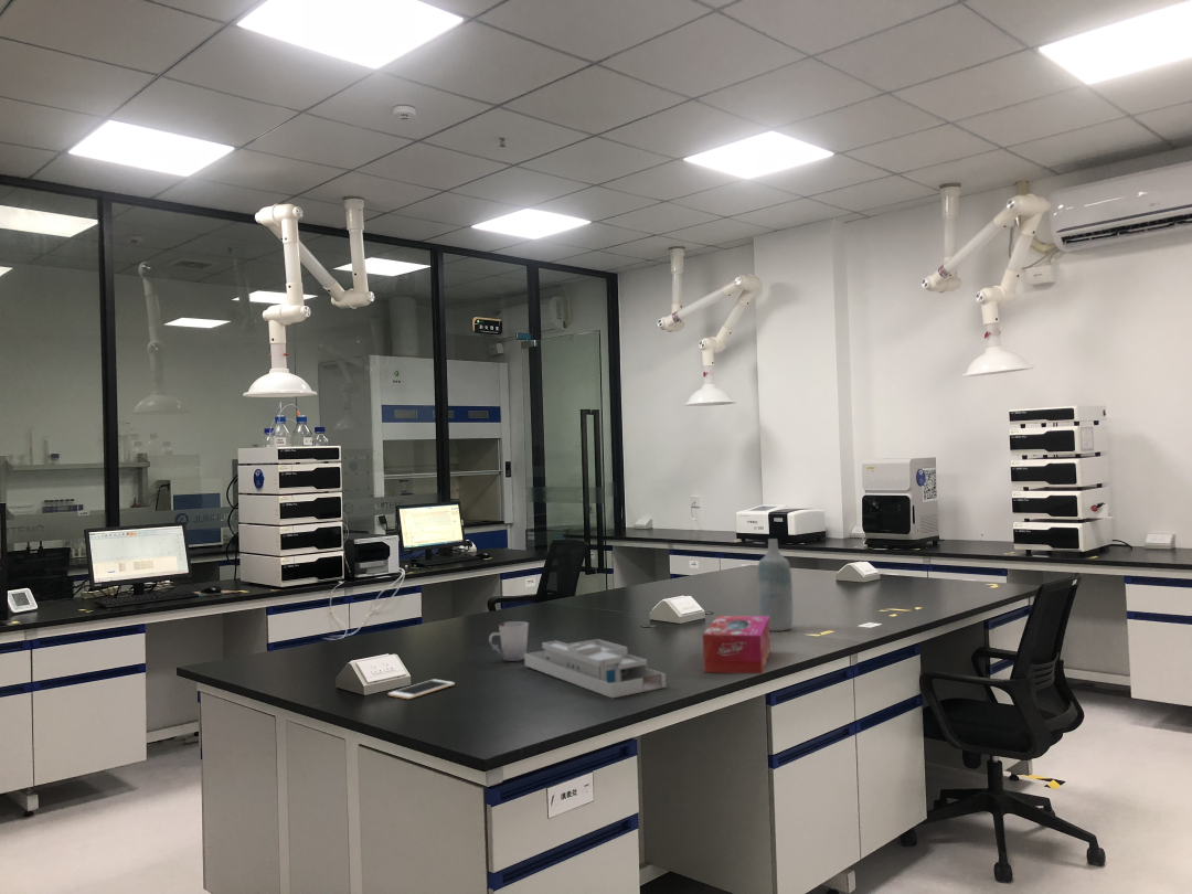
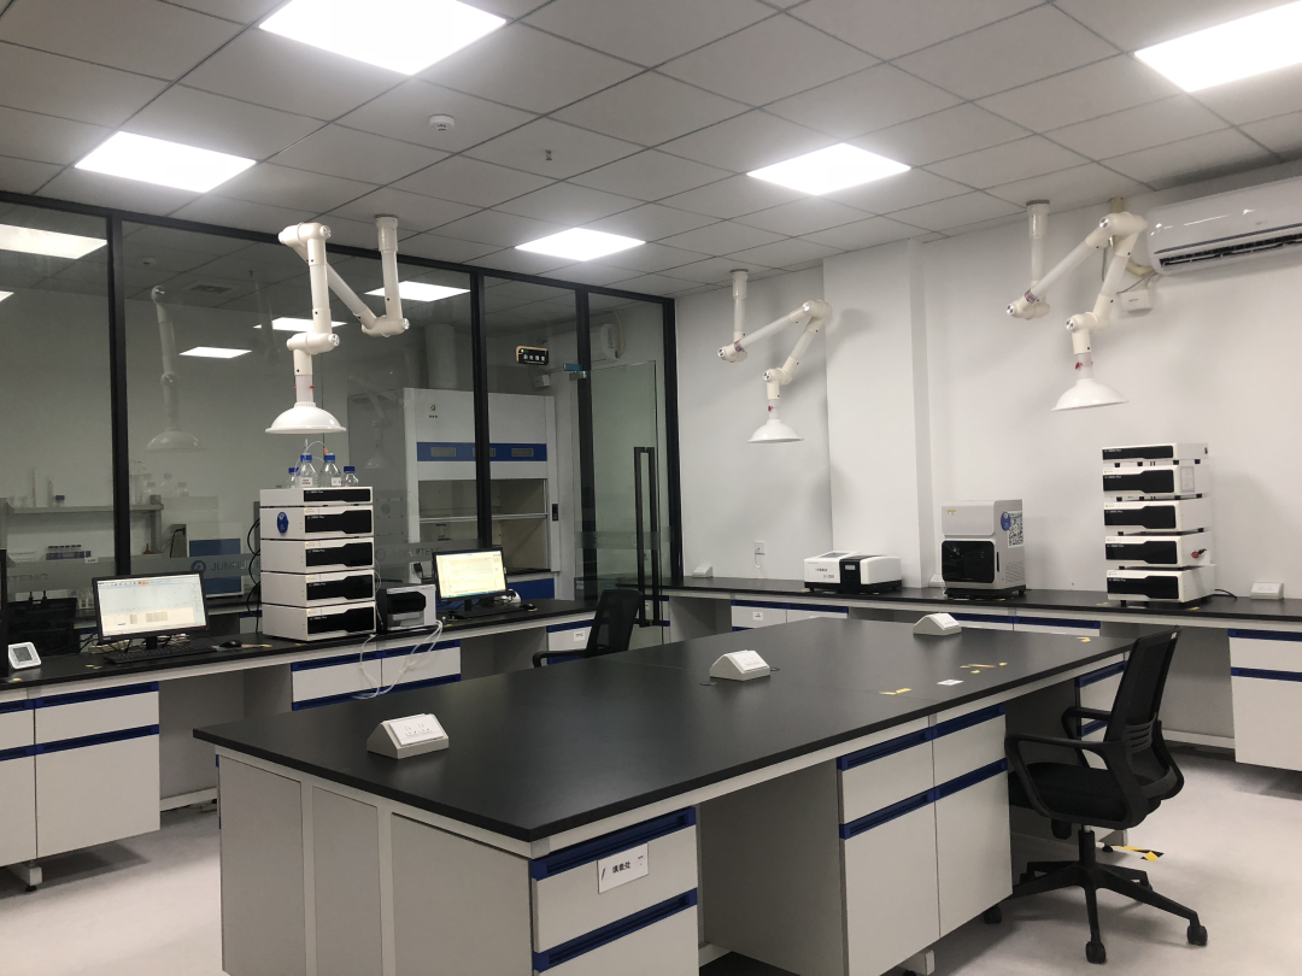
- bottle (774, 583)
- desk organizer (589, 659)
- tissue box (737, 642)
- cup (508, 641)
- cell phone (422, 689)
